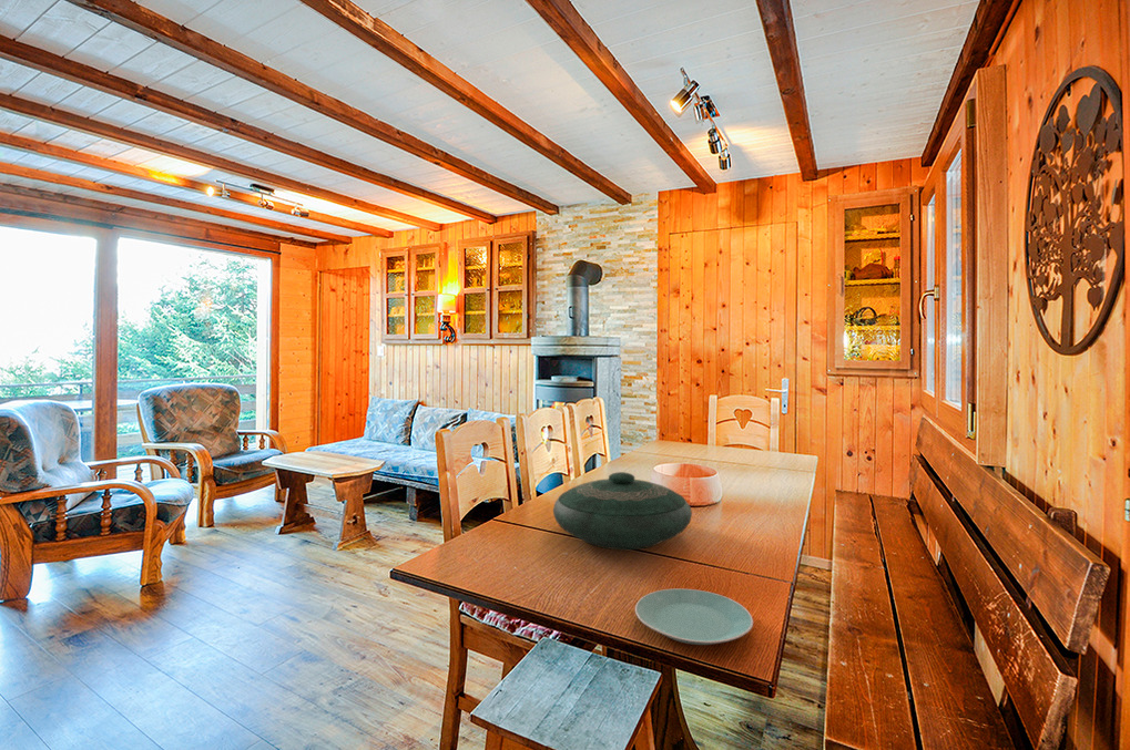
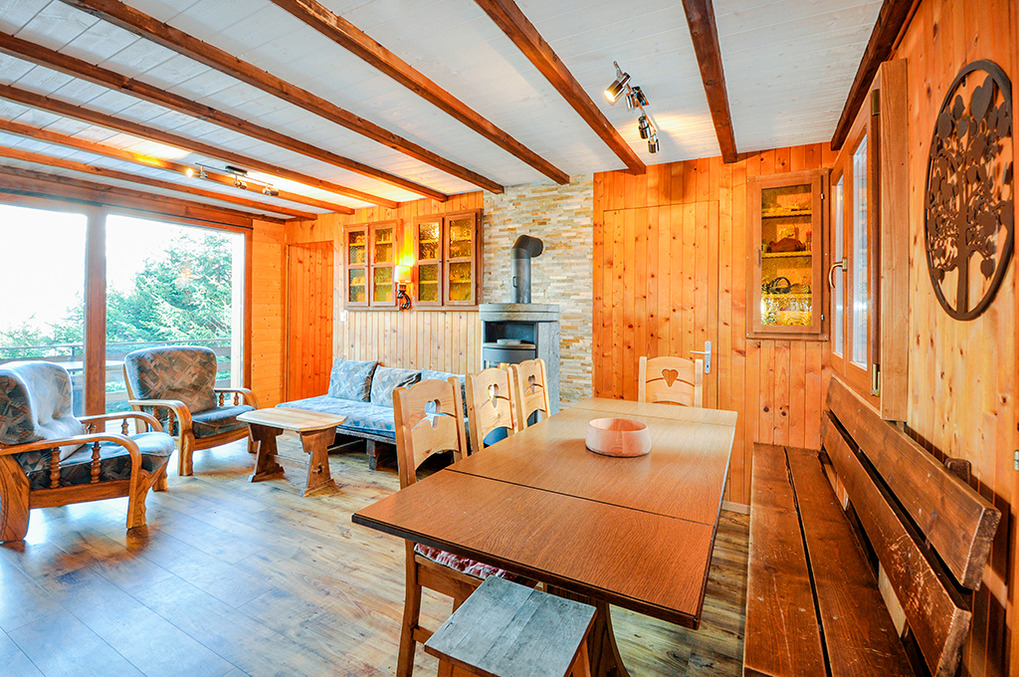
- plate (692, 618)
- decorative bowl (621, 504)
